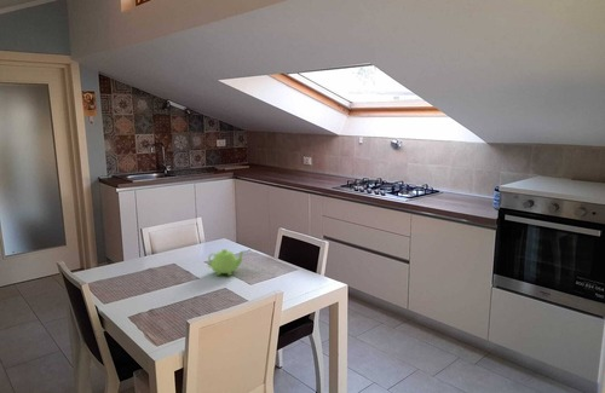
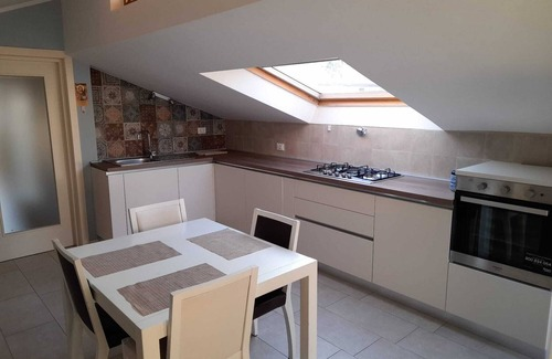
- teapot (226, 261)
